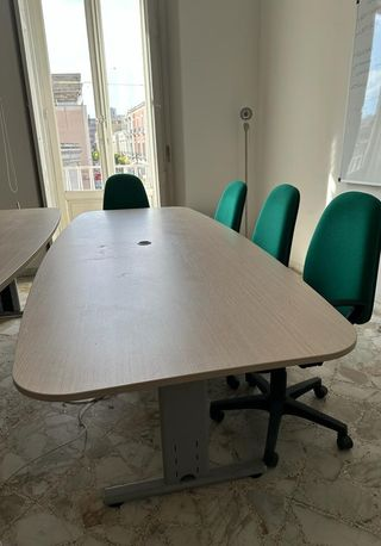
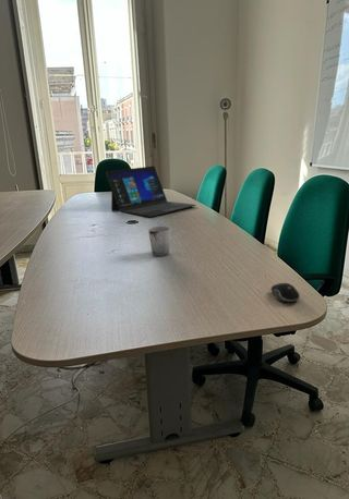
+ computer mouse (285, 290)
+ cup (159, 242)
+ laptop (152, 188)
